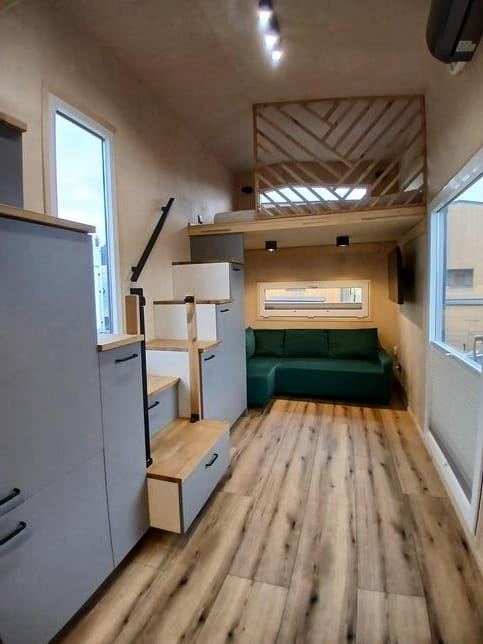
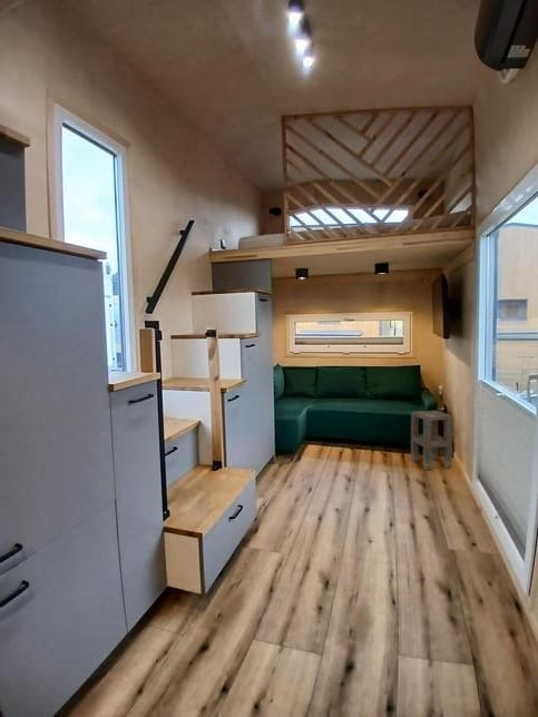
+ side table (430, 439)
